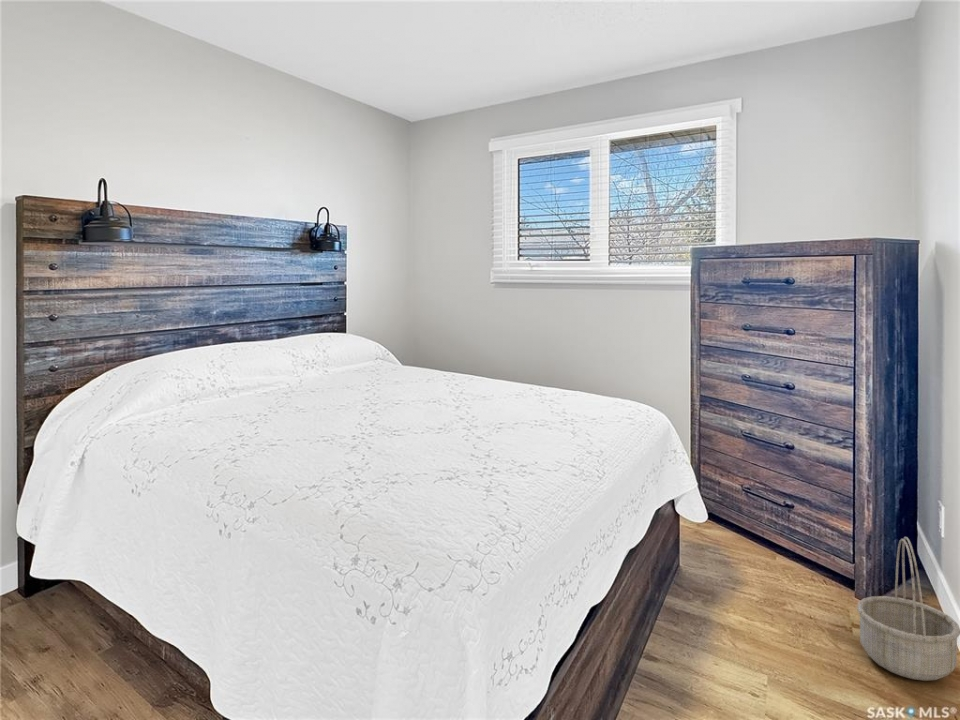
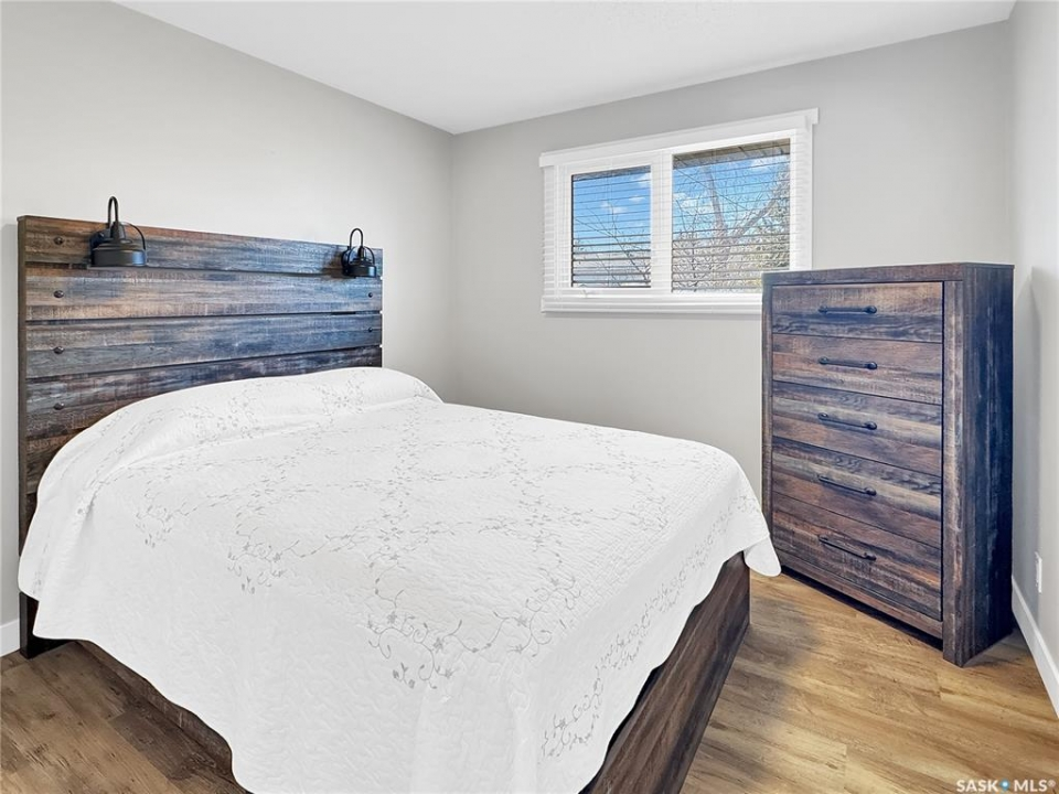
- basket (906, 600)
